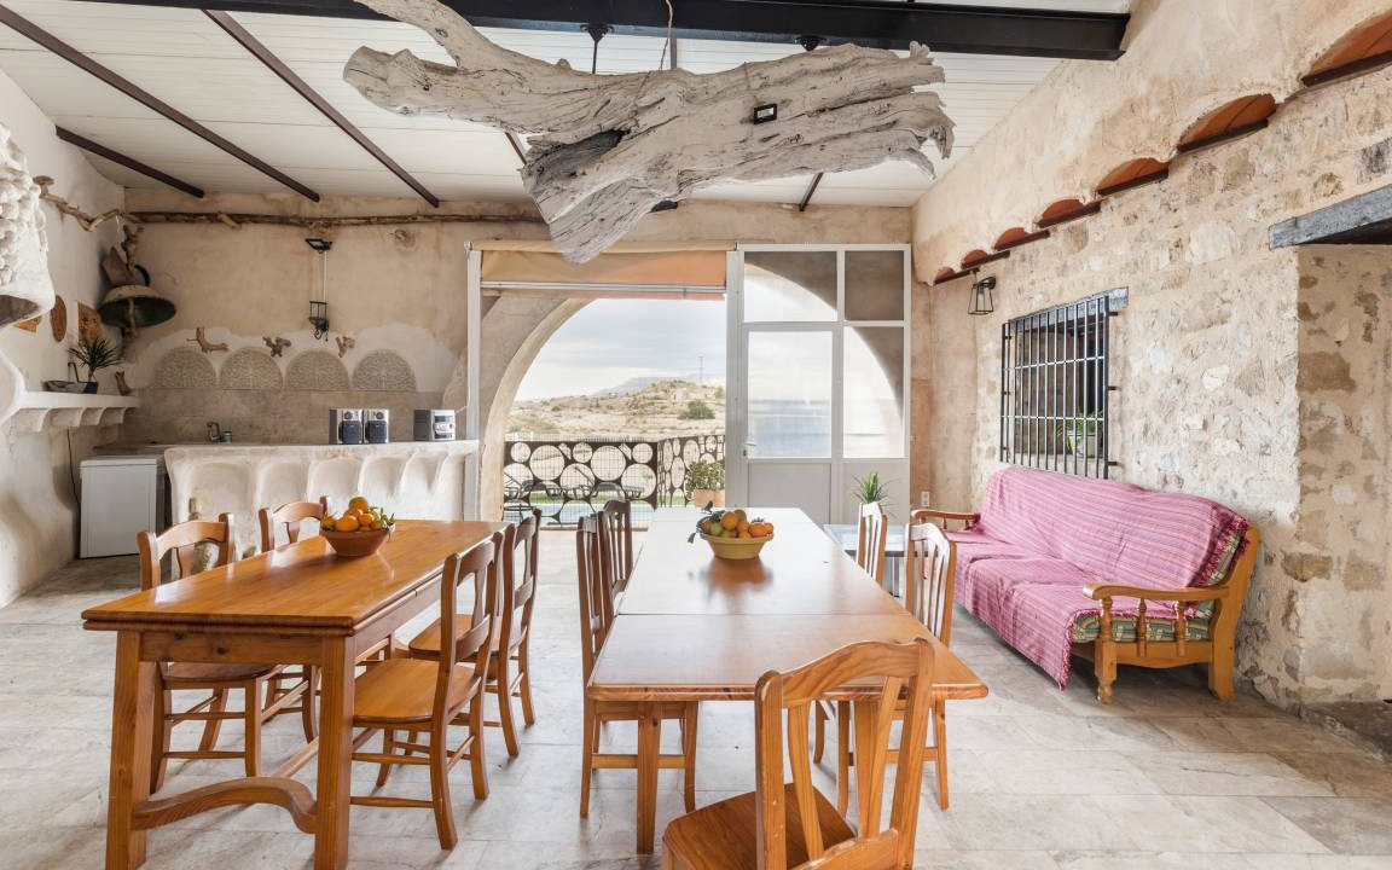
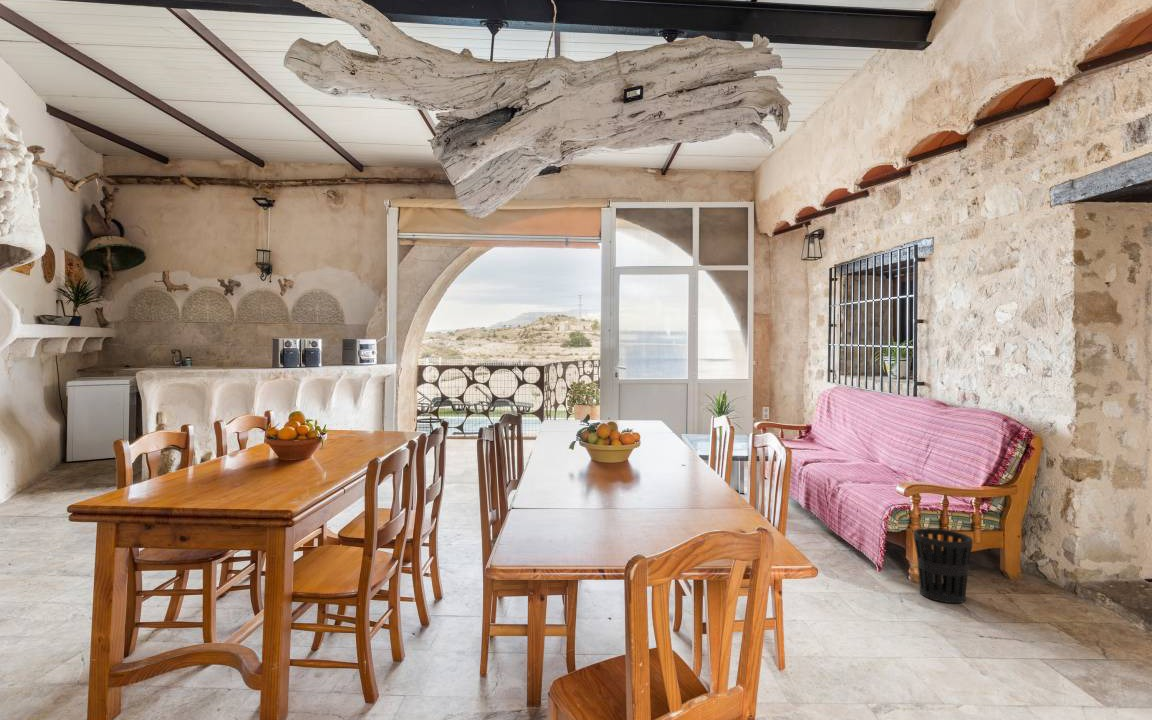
+ wastebasket (942, 565)
